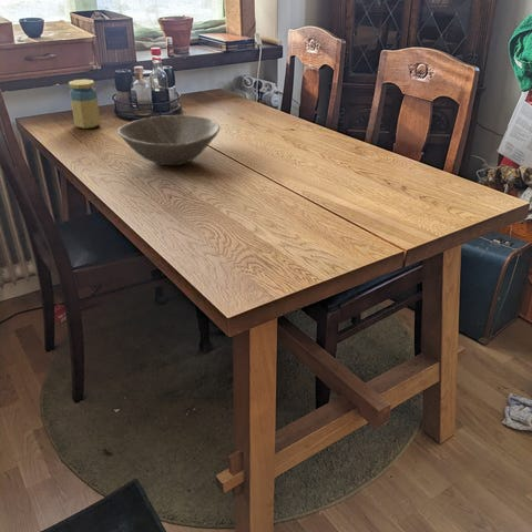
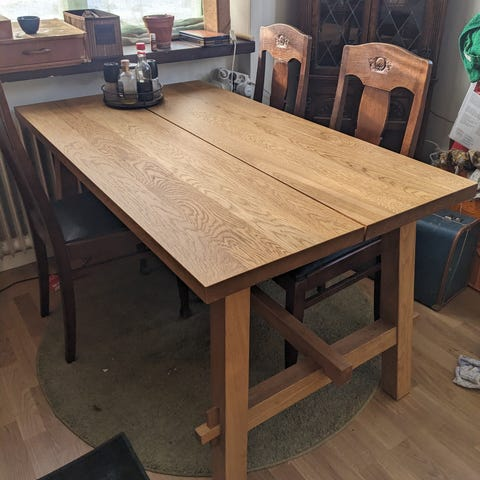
- bowl (171, 144)
- jar (84, 104)
